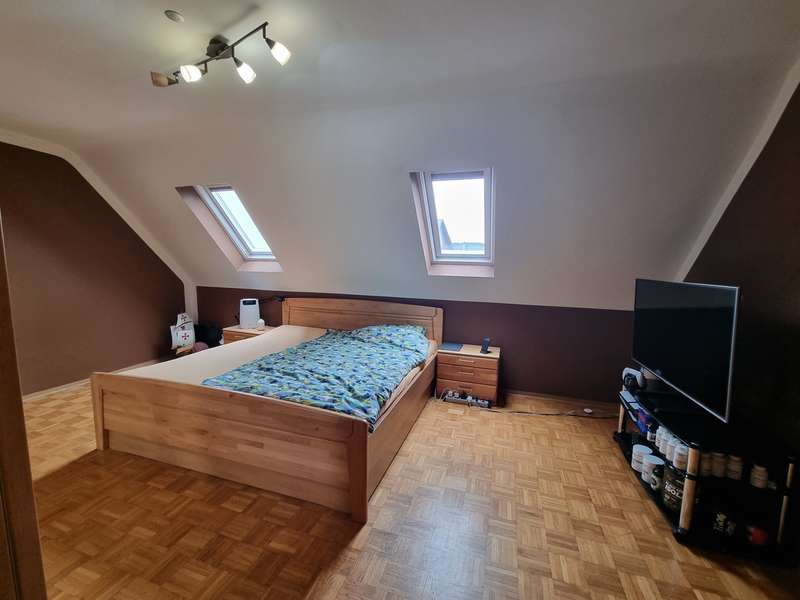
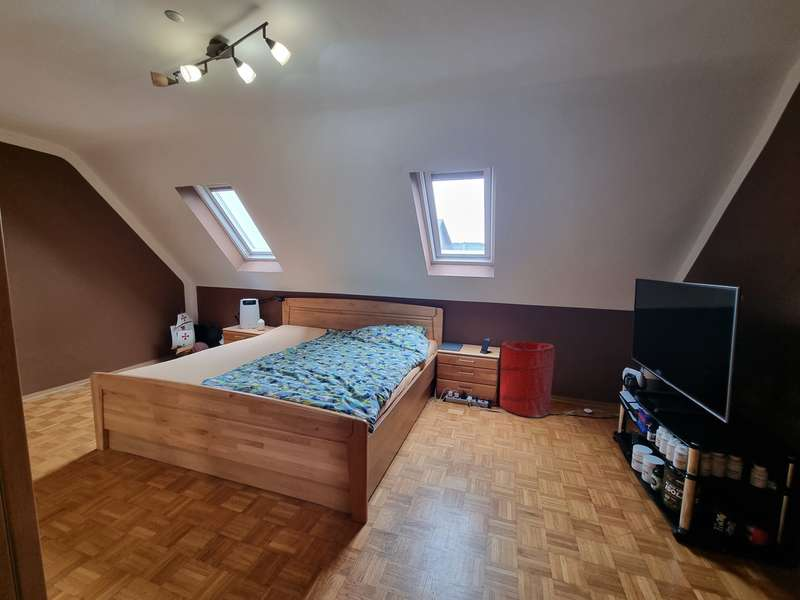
+ laundry hamper (526, 374)
